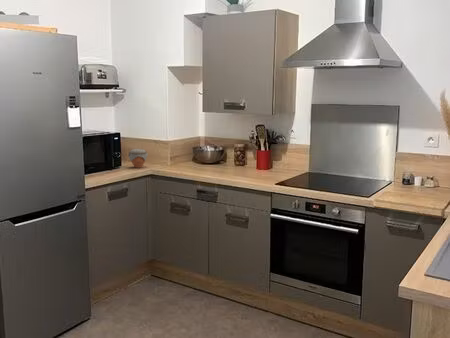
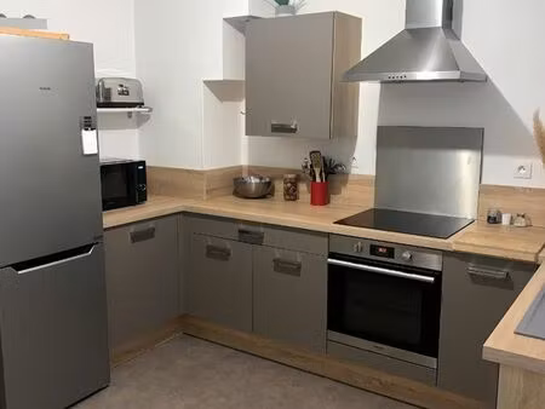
- jar (138, 158)
